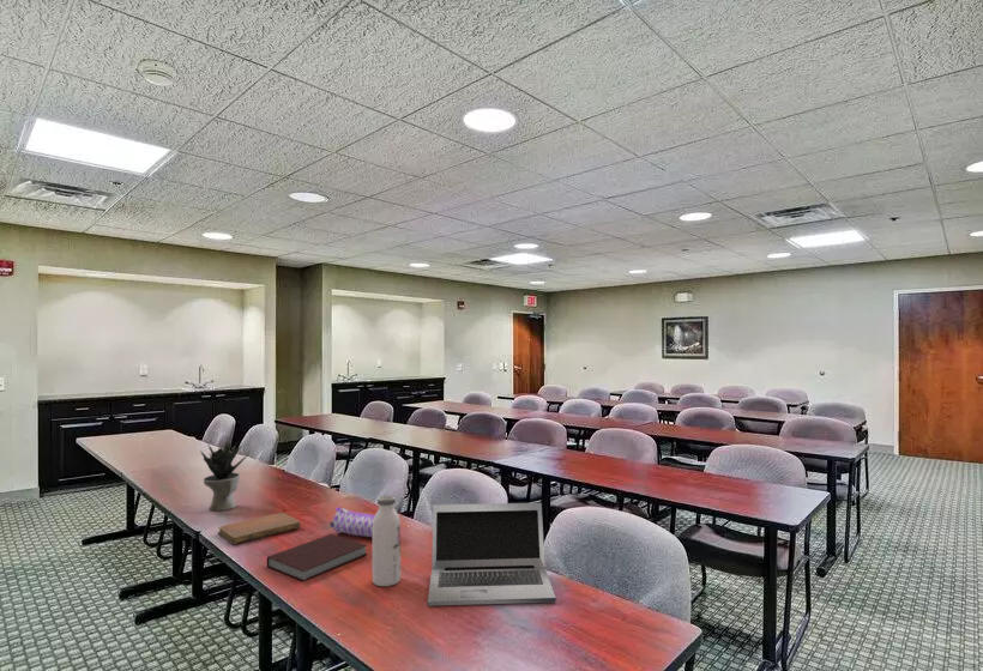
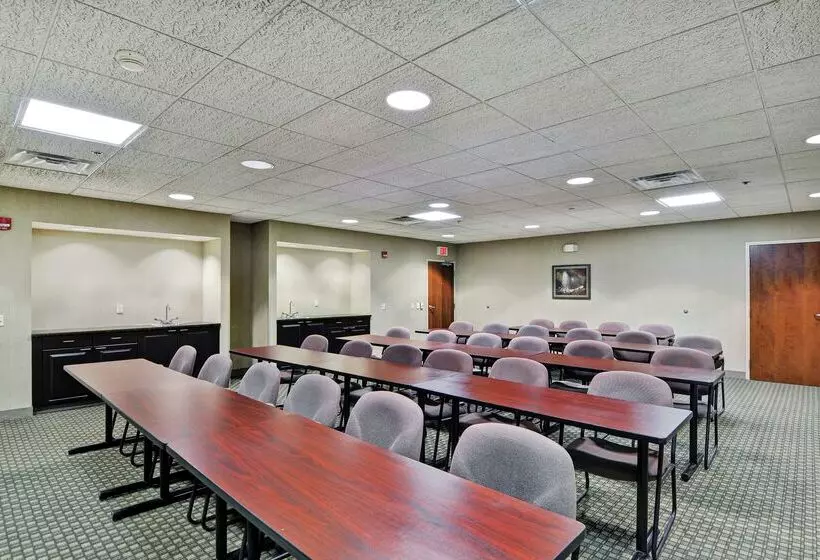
- notebook (259, 527)
- pencil case (361, 521)
- water bottle (386, 538)
- potted plant (223, 472)
- laptop (489, 549)
- notebook (318, 555)
